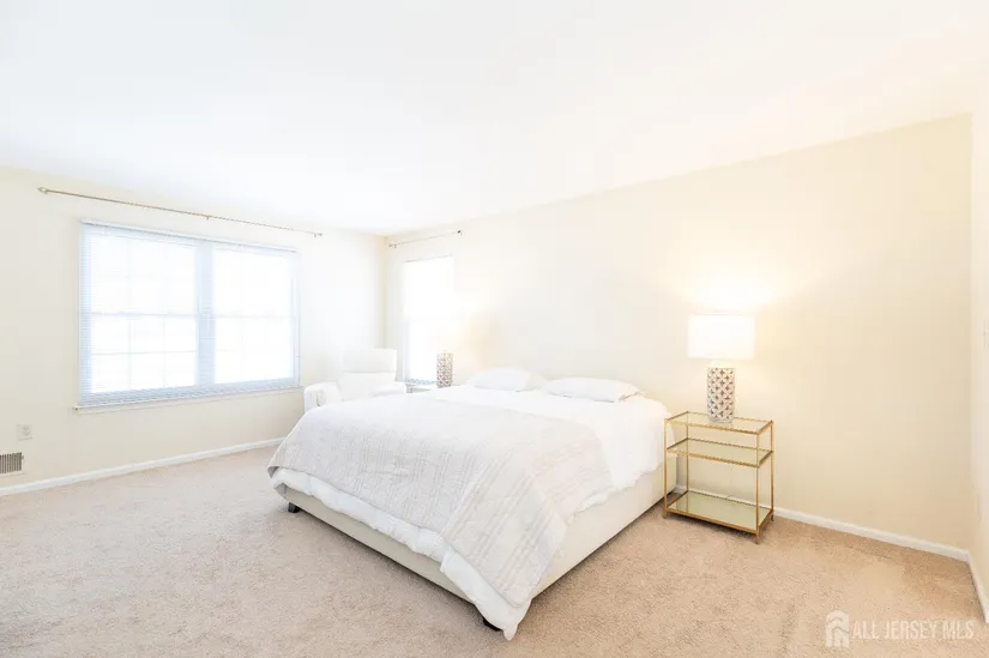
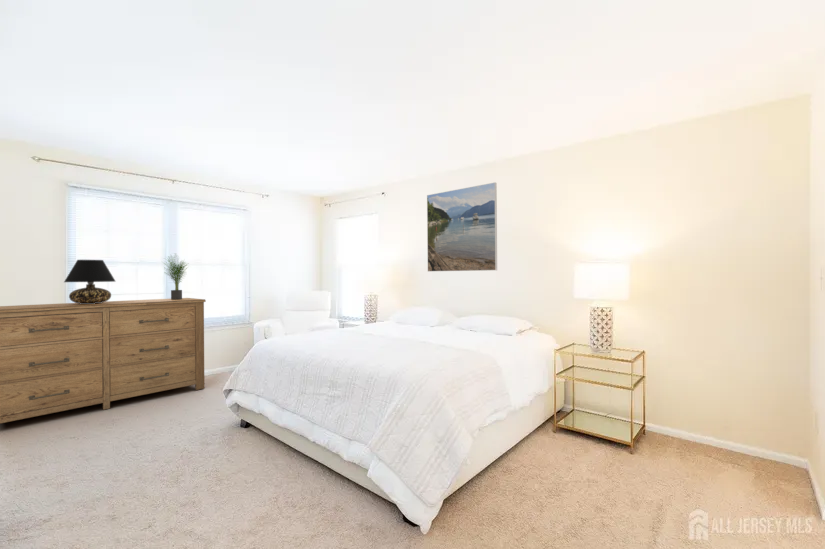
+ table lamp (90, 281)
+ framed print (459, 230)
+ dresser (100, 353)
+ potted plant (177, 275)
